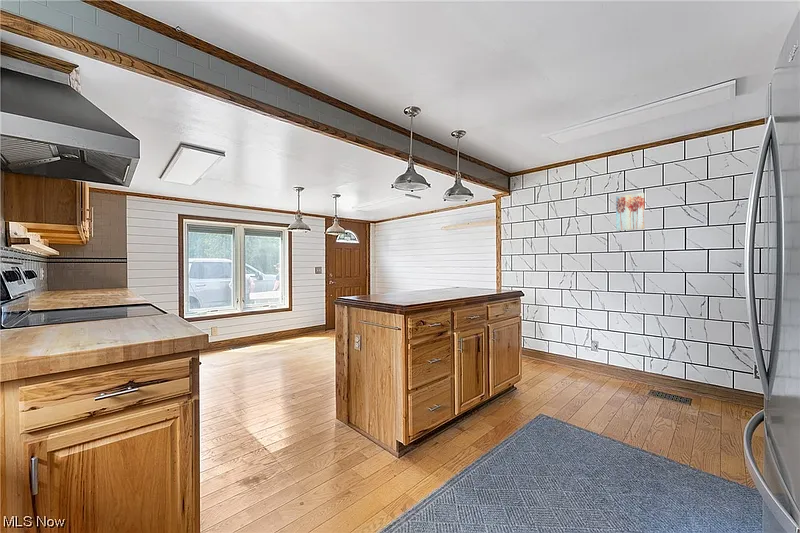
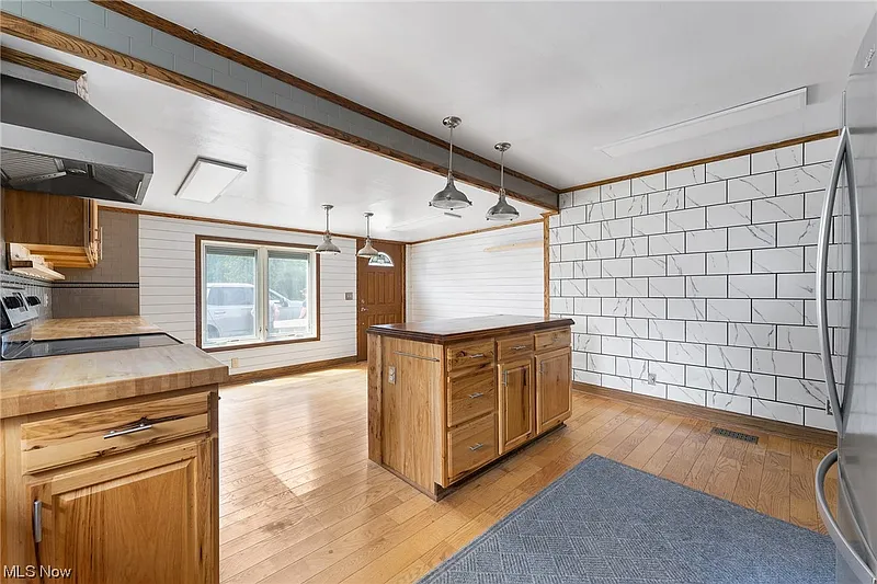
- wall art (630, 212)
